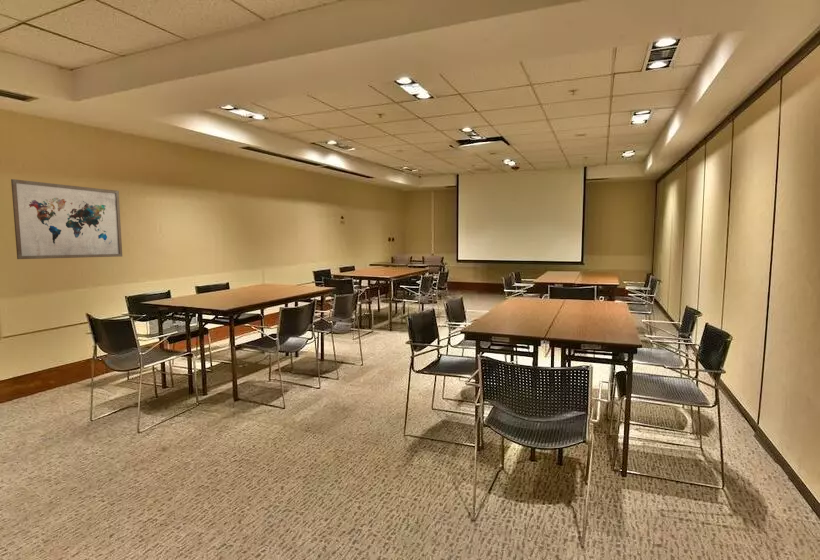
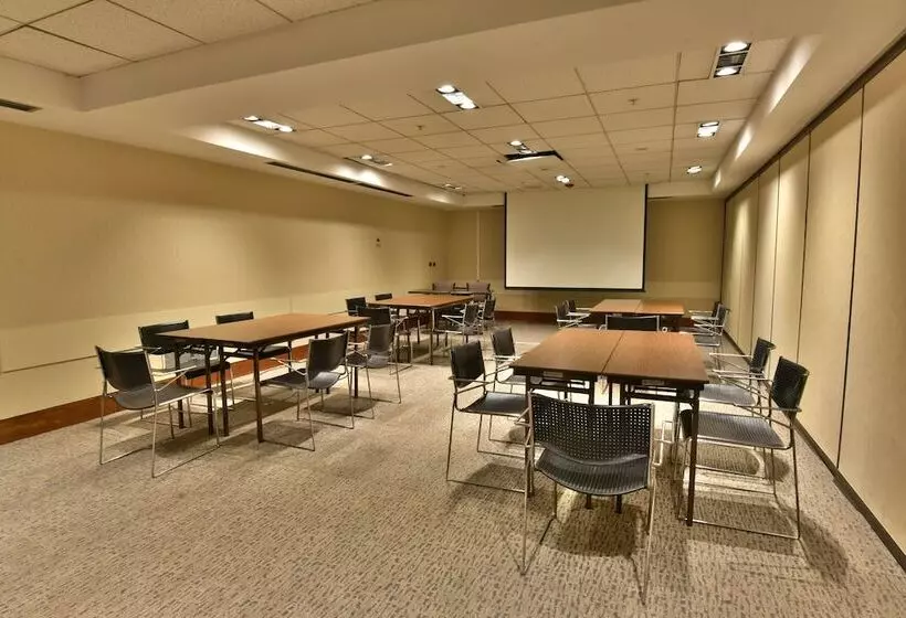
- wall art (72, 221)
